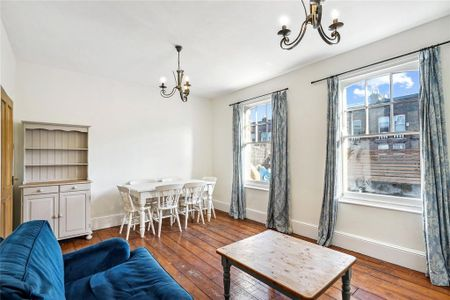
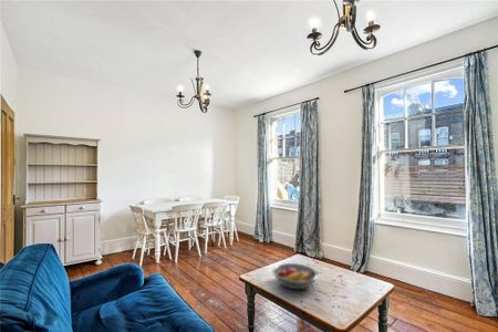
+ fruit bowl (294, 276)
